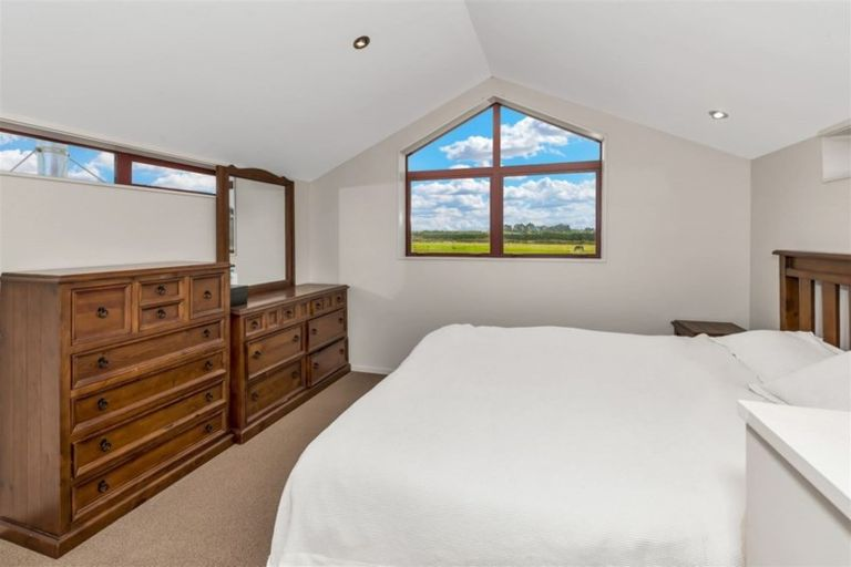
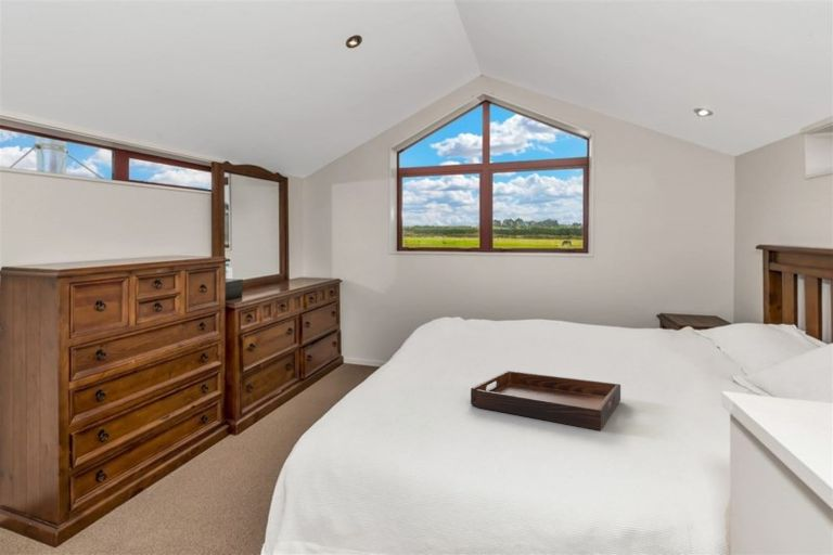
+ serving tray (546, 395)
